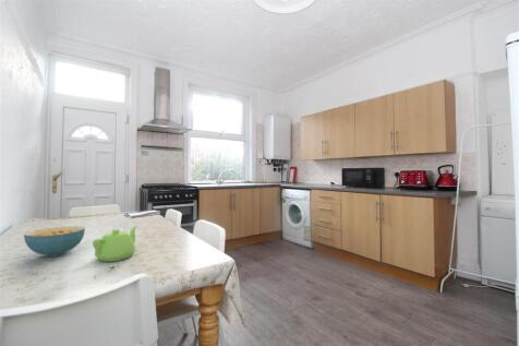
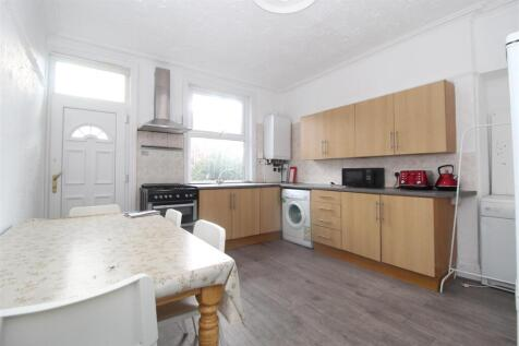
- teapot (117, 242)
- cereal bowl (56, 242)
